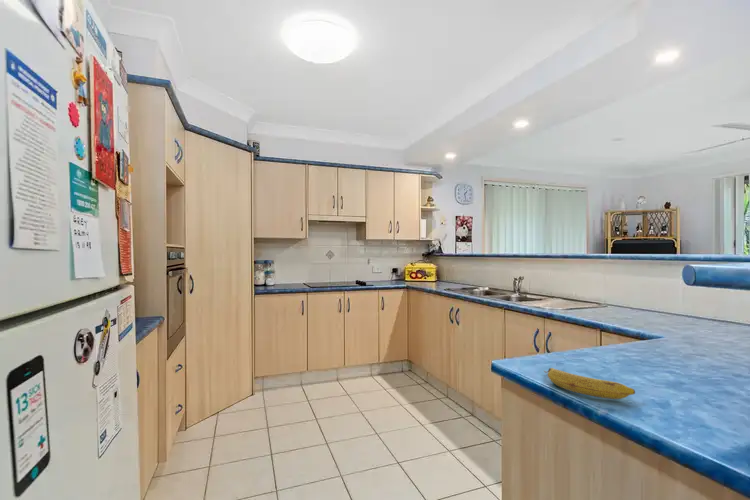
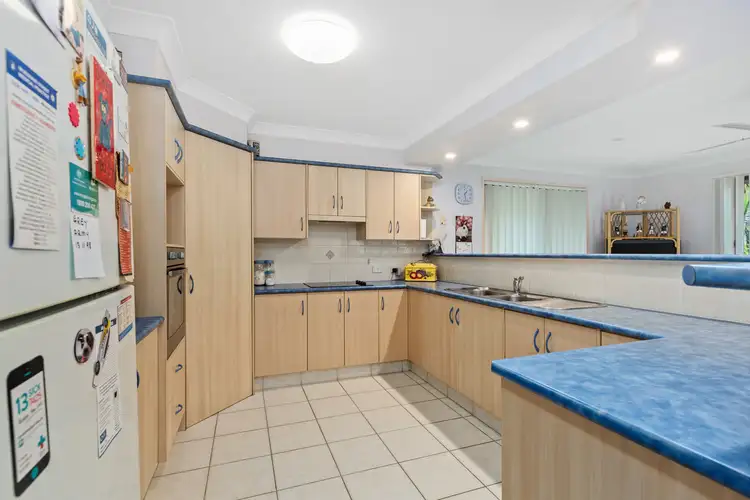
- fruit (580, 380)
